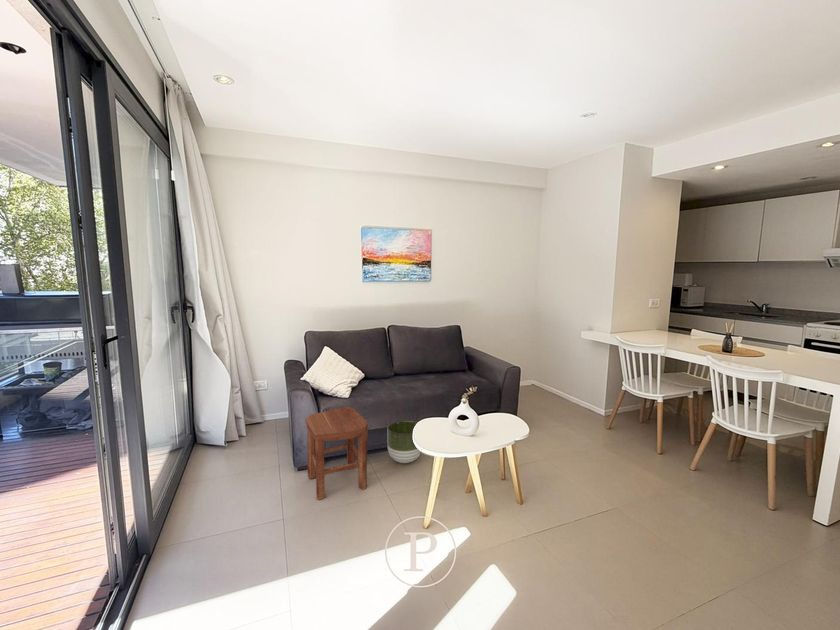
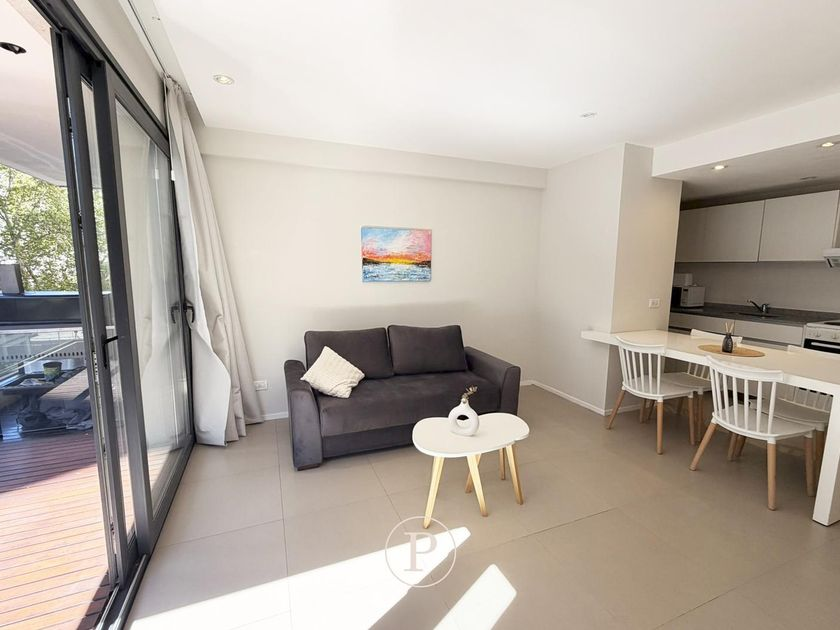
- stool (336, 450)
- planter (404, 443)
